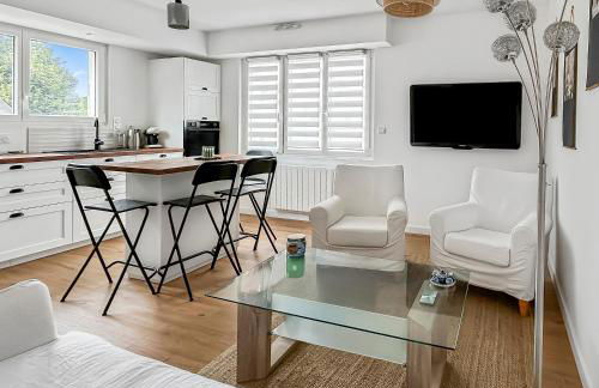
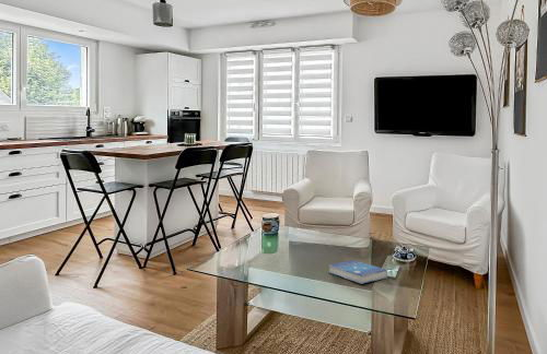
+ book (357, 271)
